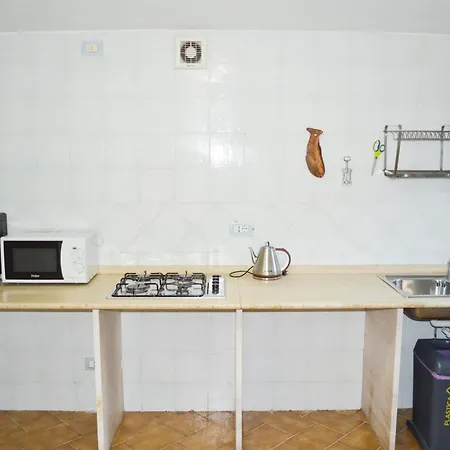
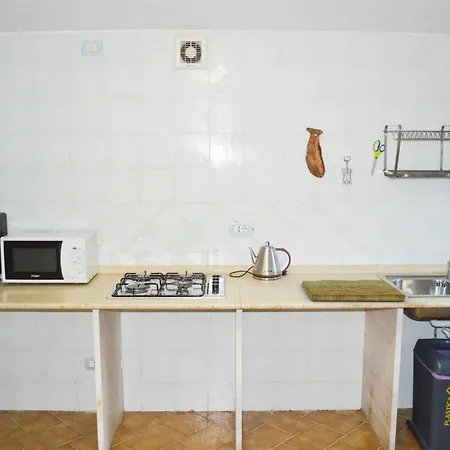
+ cutting board (350, 289)
